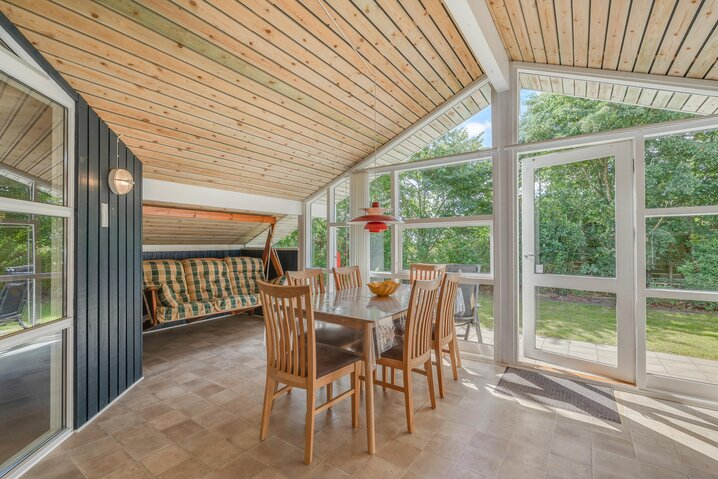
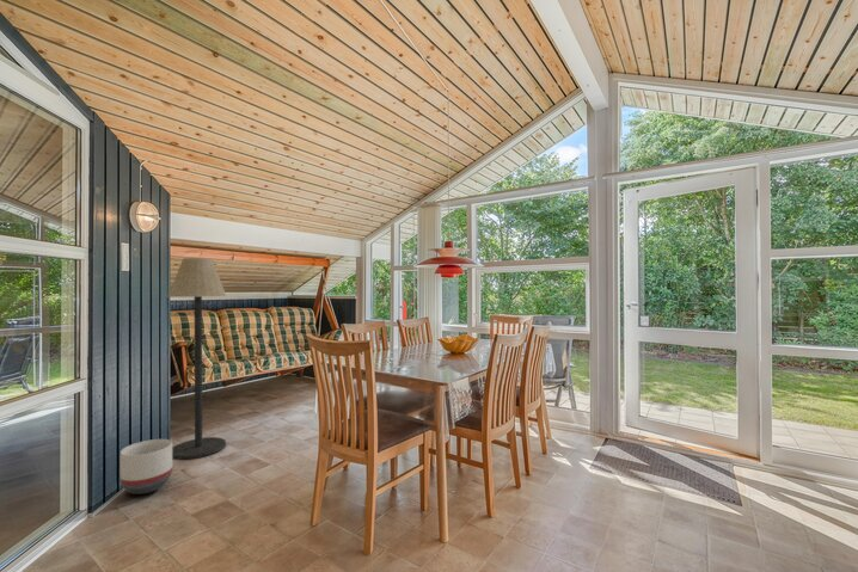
+ planter (147, 468)
+ floor lamp (197, 353)
